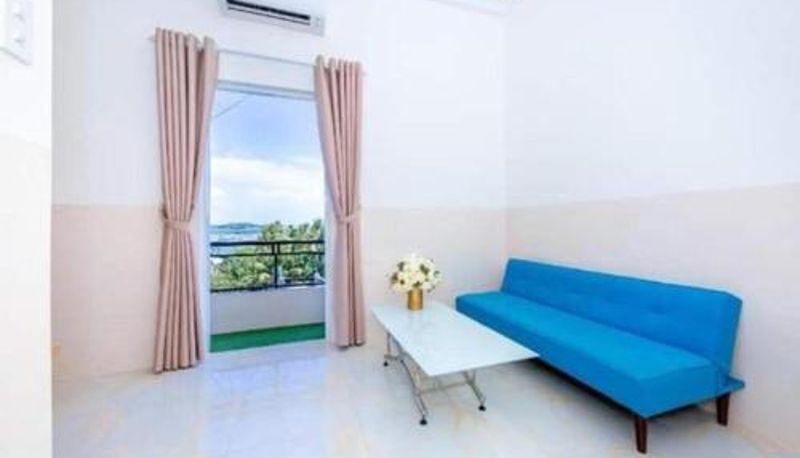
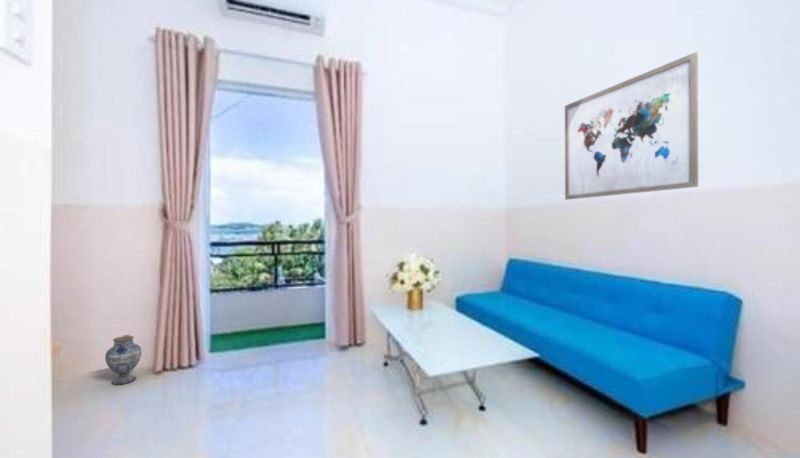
+ wall art (619, 139)
+ ceramic jug (124, 358)
